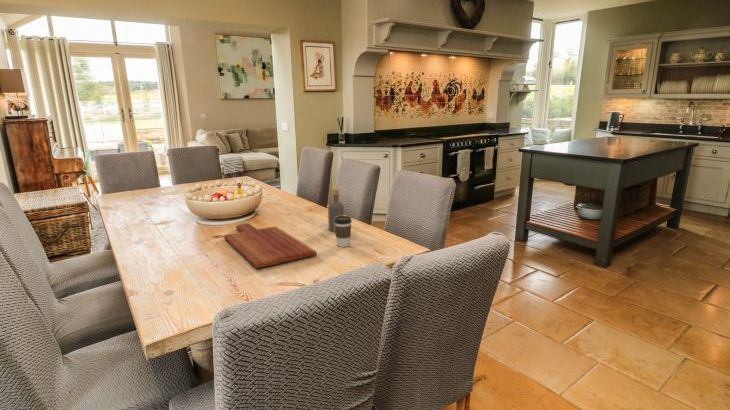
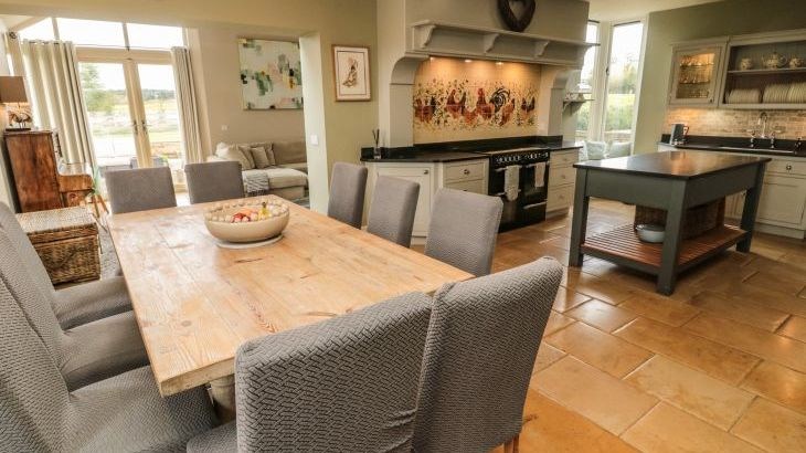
- bottle (335, 209)
- cutting board (266, 243)
- coffee cup (343, 231)
